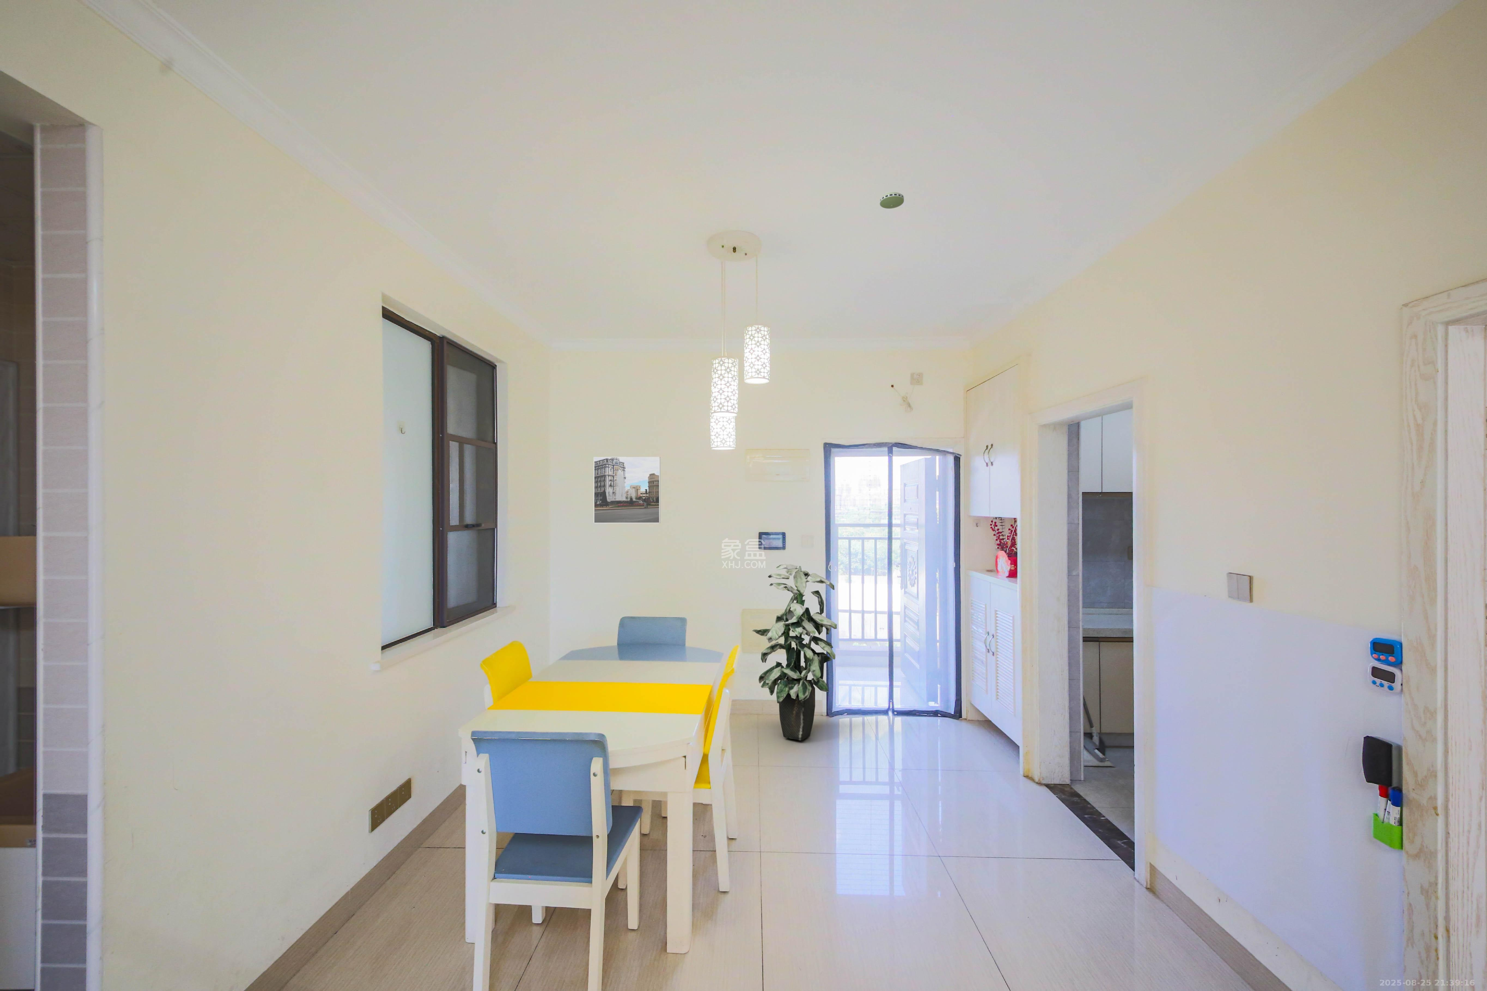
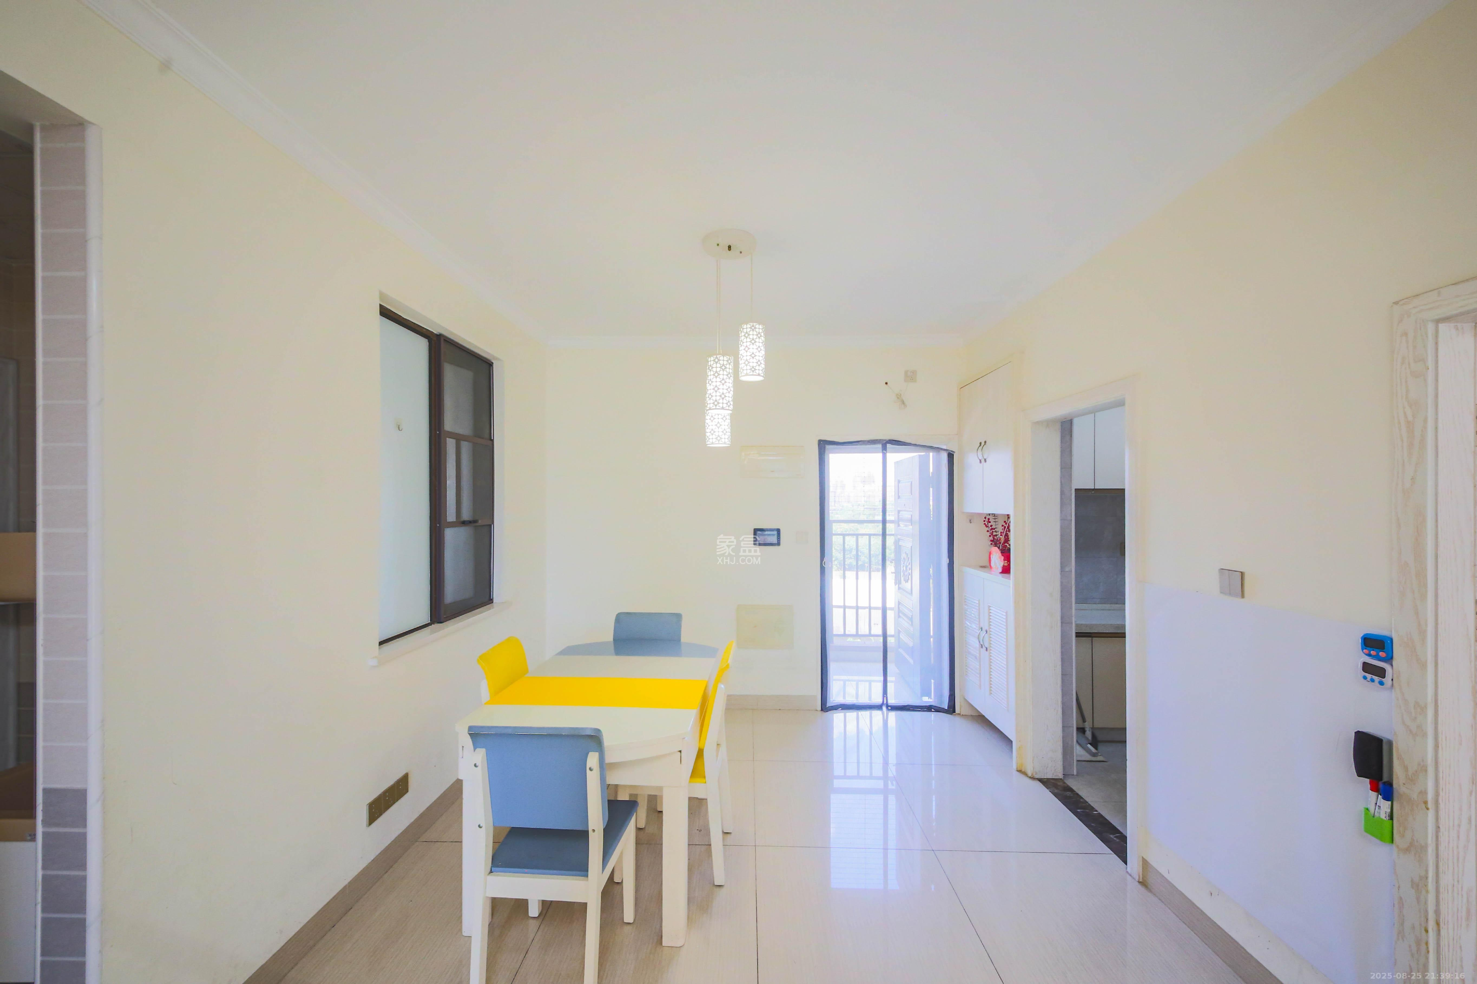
- indoor plant (794, 648)
- smoke detector (892, 200)
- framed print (627, 490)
